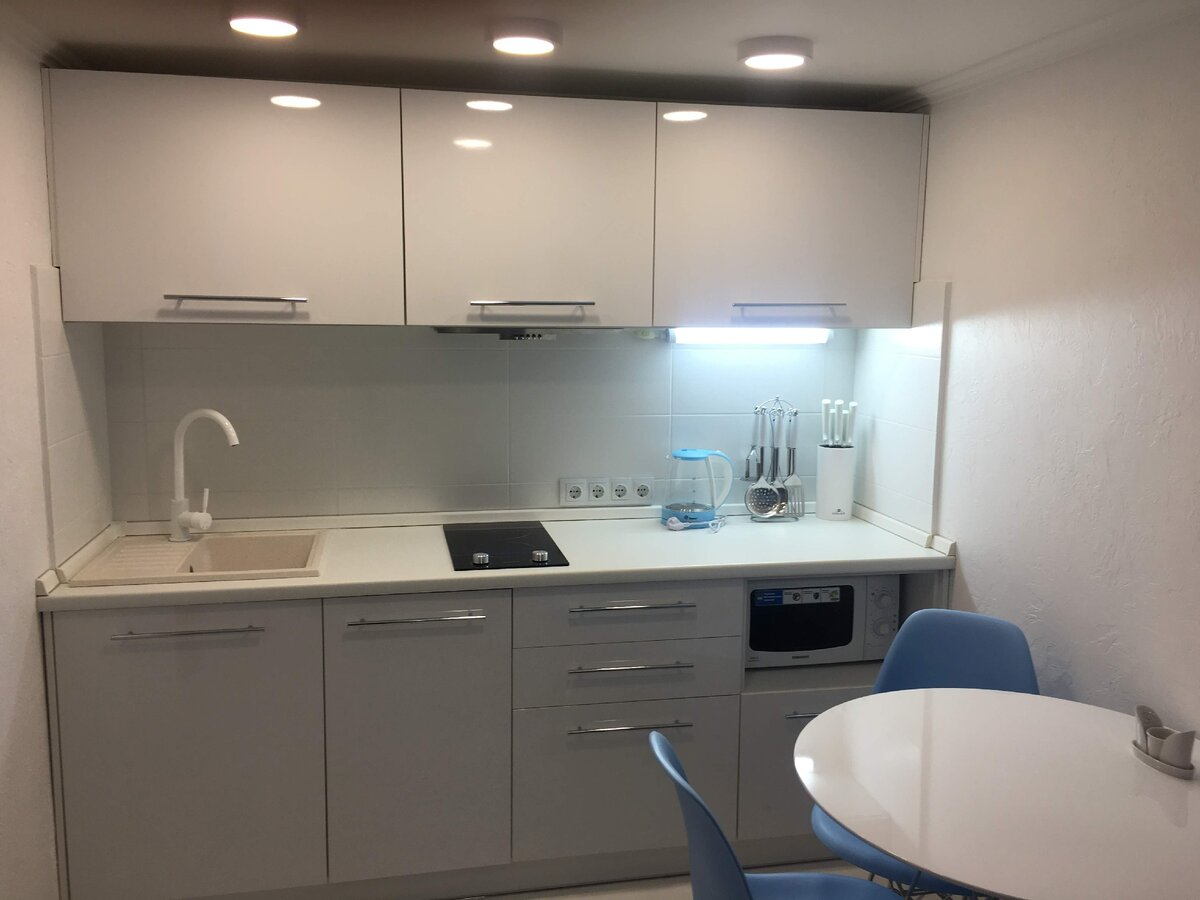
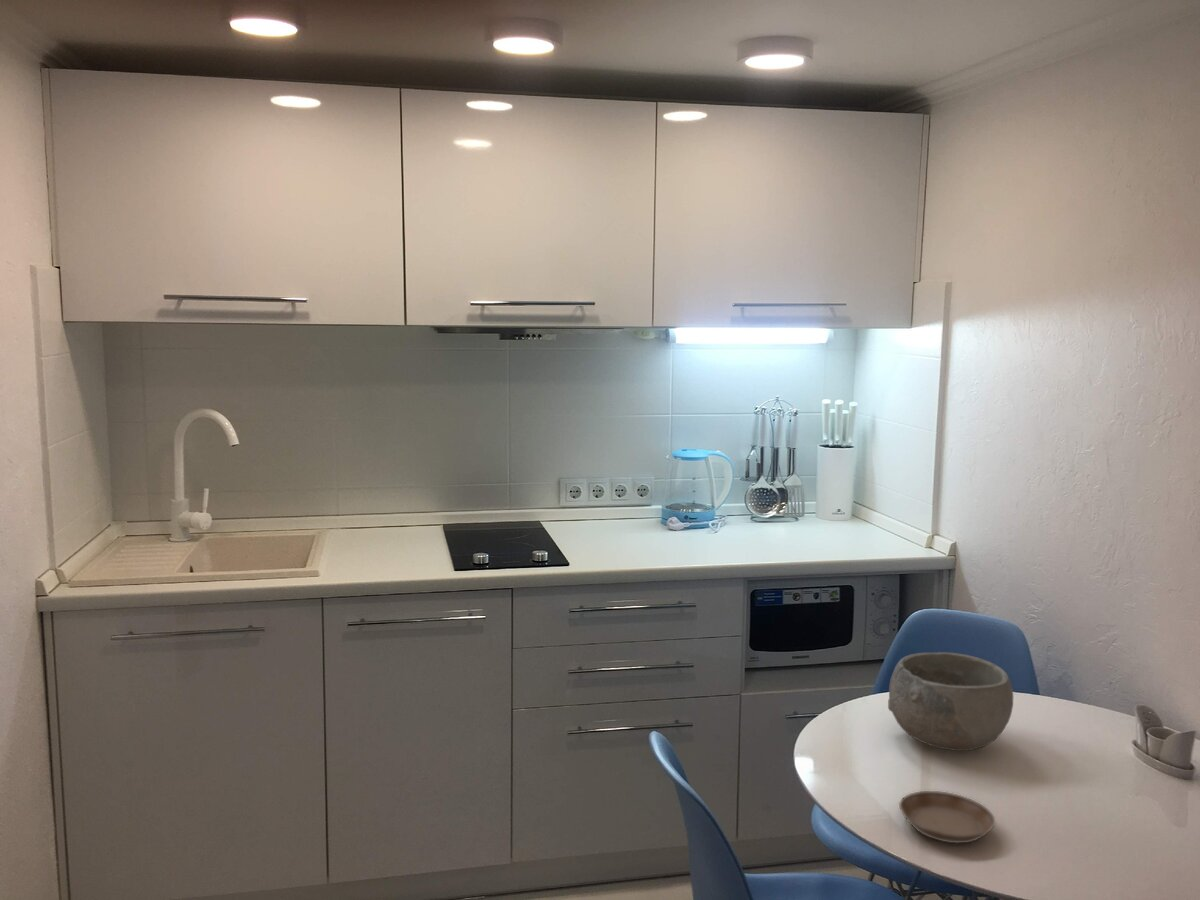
+ bowl (948, 704)
+ saucer (946, 819)
